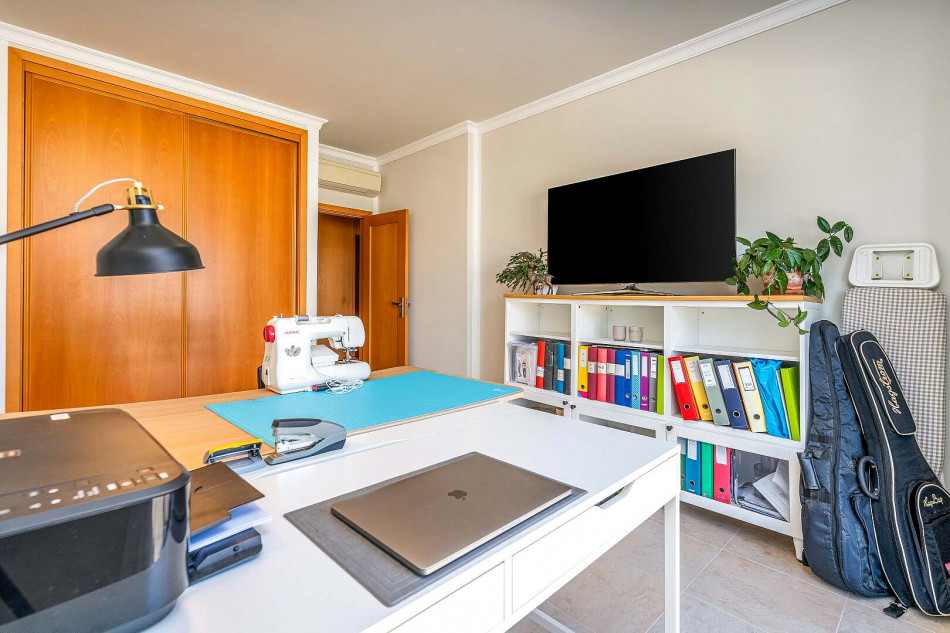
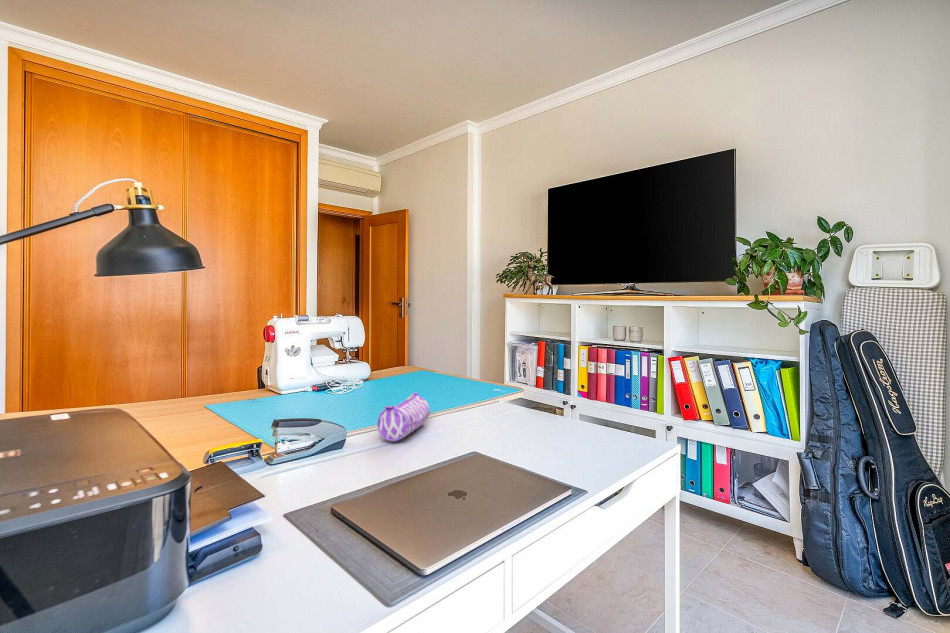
+ pencil case (405, 415)
